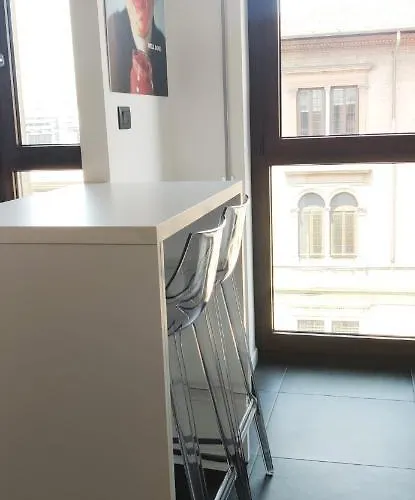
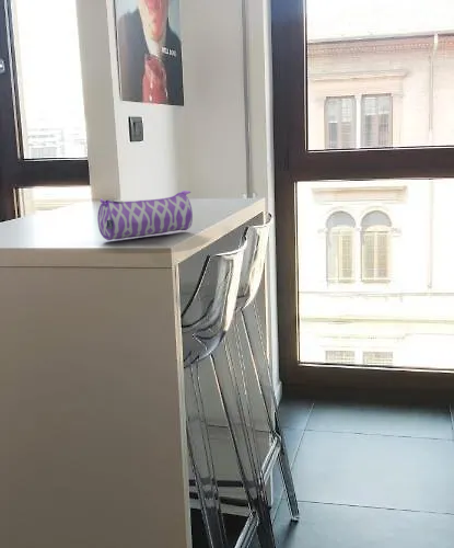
+ pencil case (144, 215)
